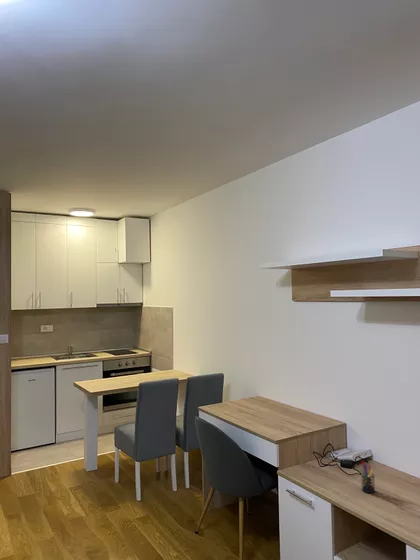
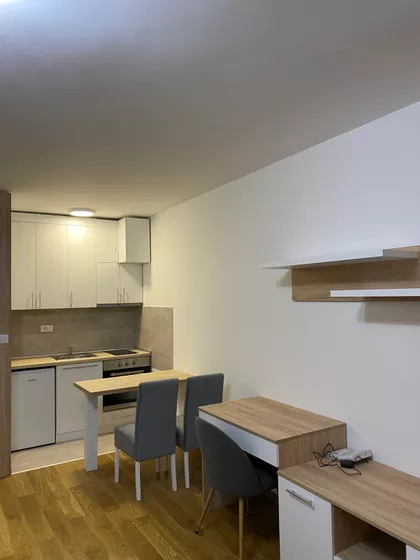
- pen holder (366, 476)
